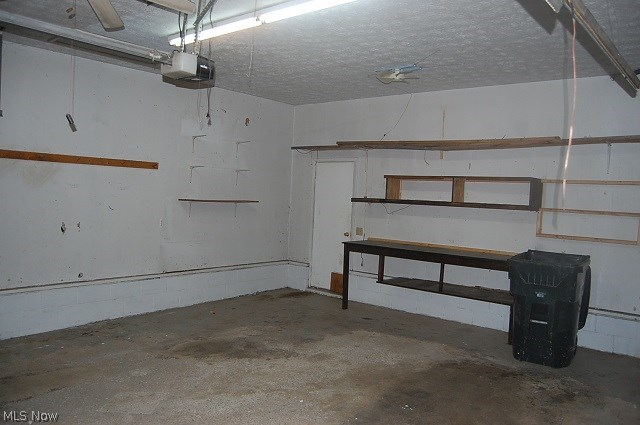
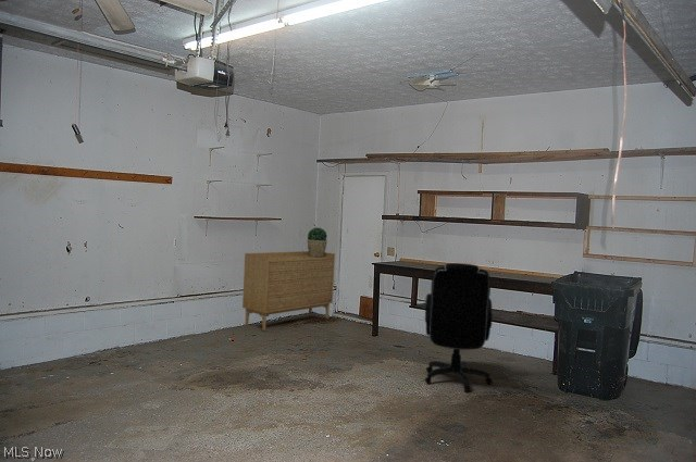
+ potted plant (316, 241)
+ office chair (459, 322)
+ sideboard (290, 287)
